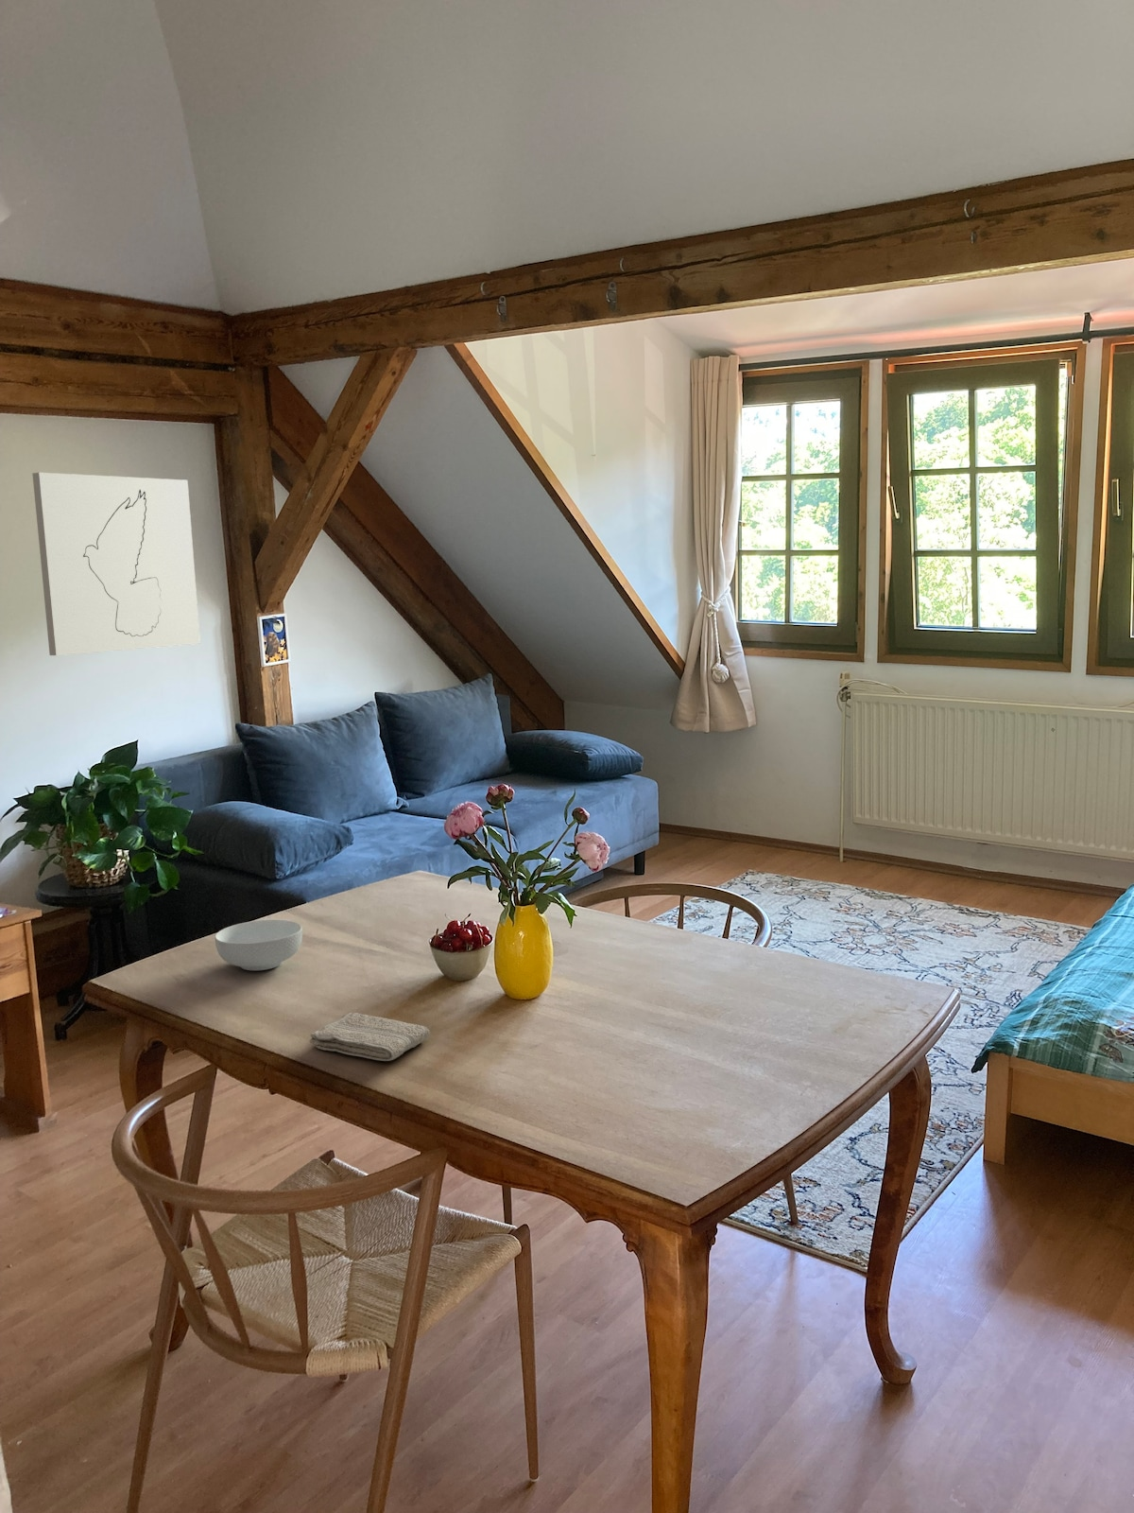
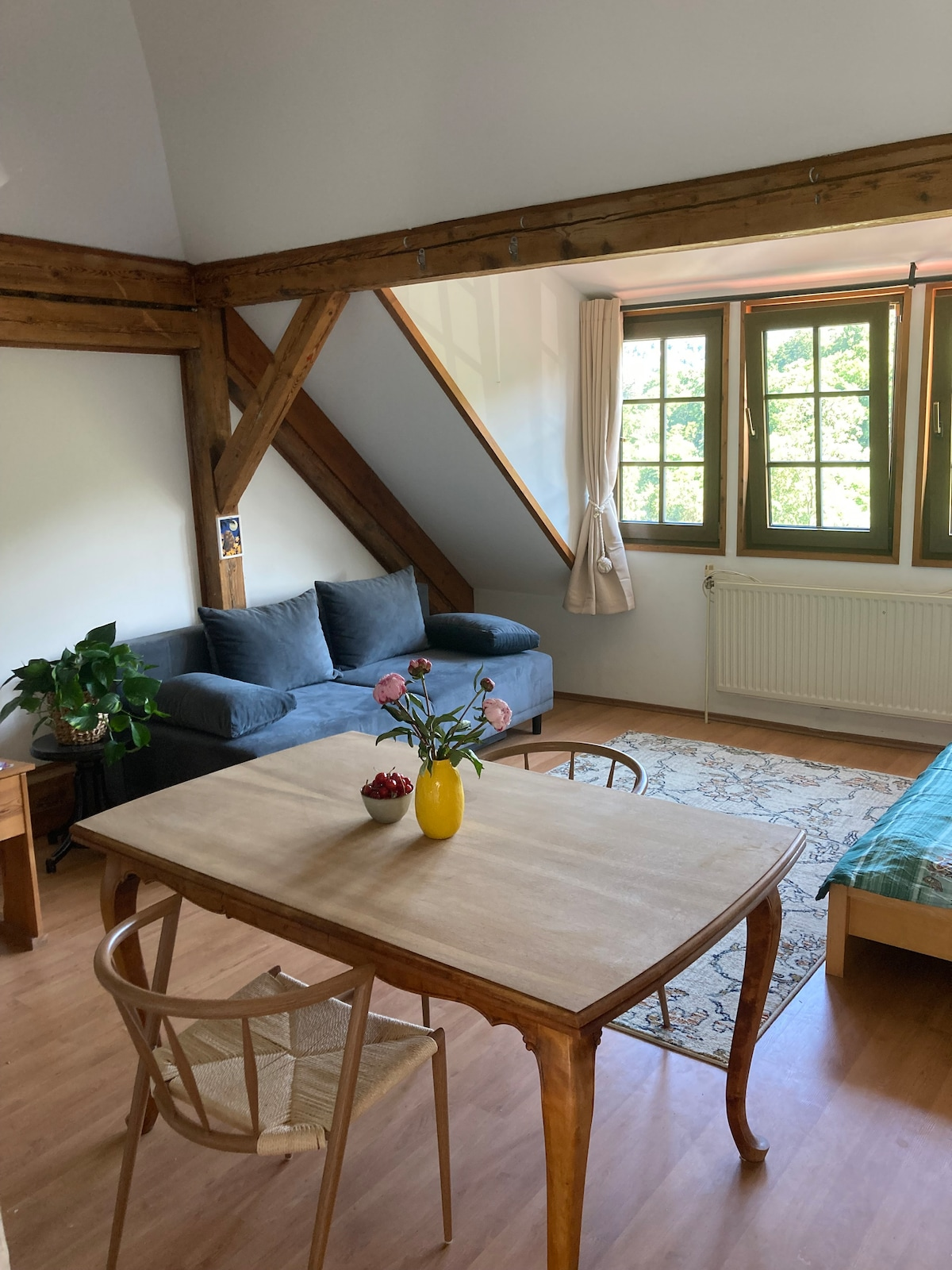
- cereal bowl (260, 947)
- washcloth (368, 1034)
- wall art (122, 564)
